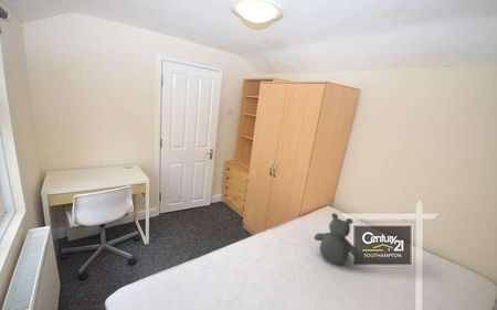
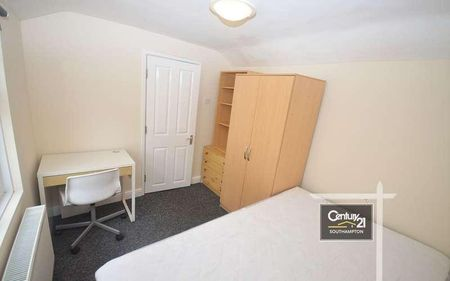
- teddy bear (338, 235)
